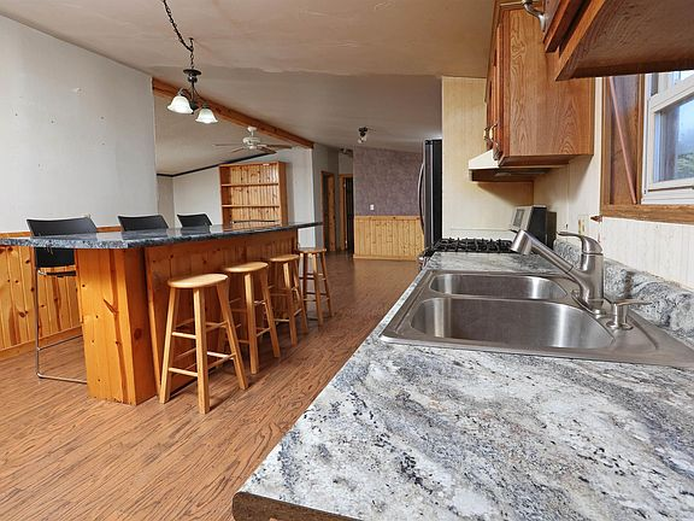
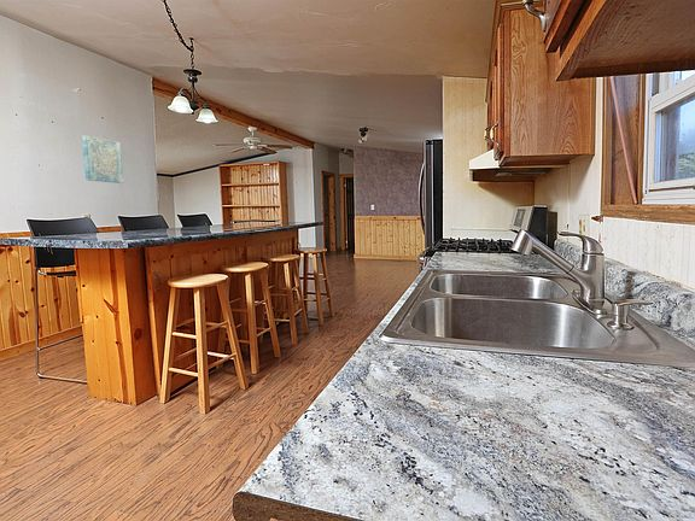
+ wall art (104, 160)
